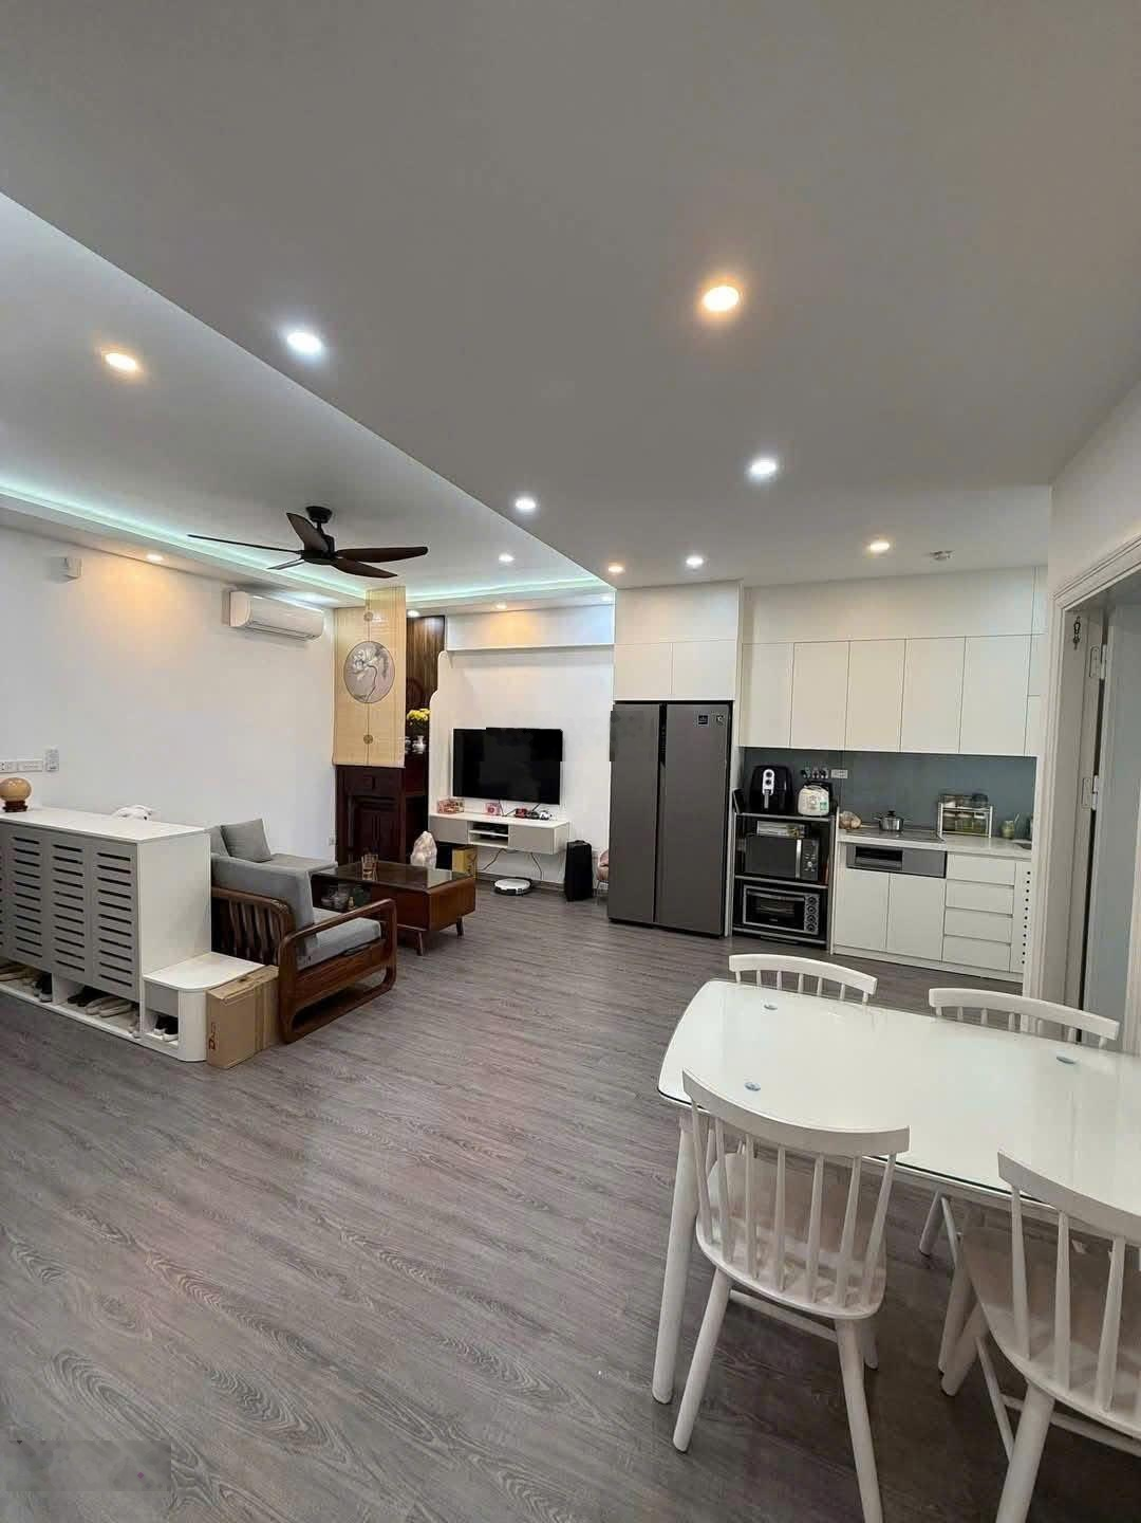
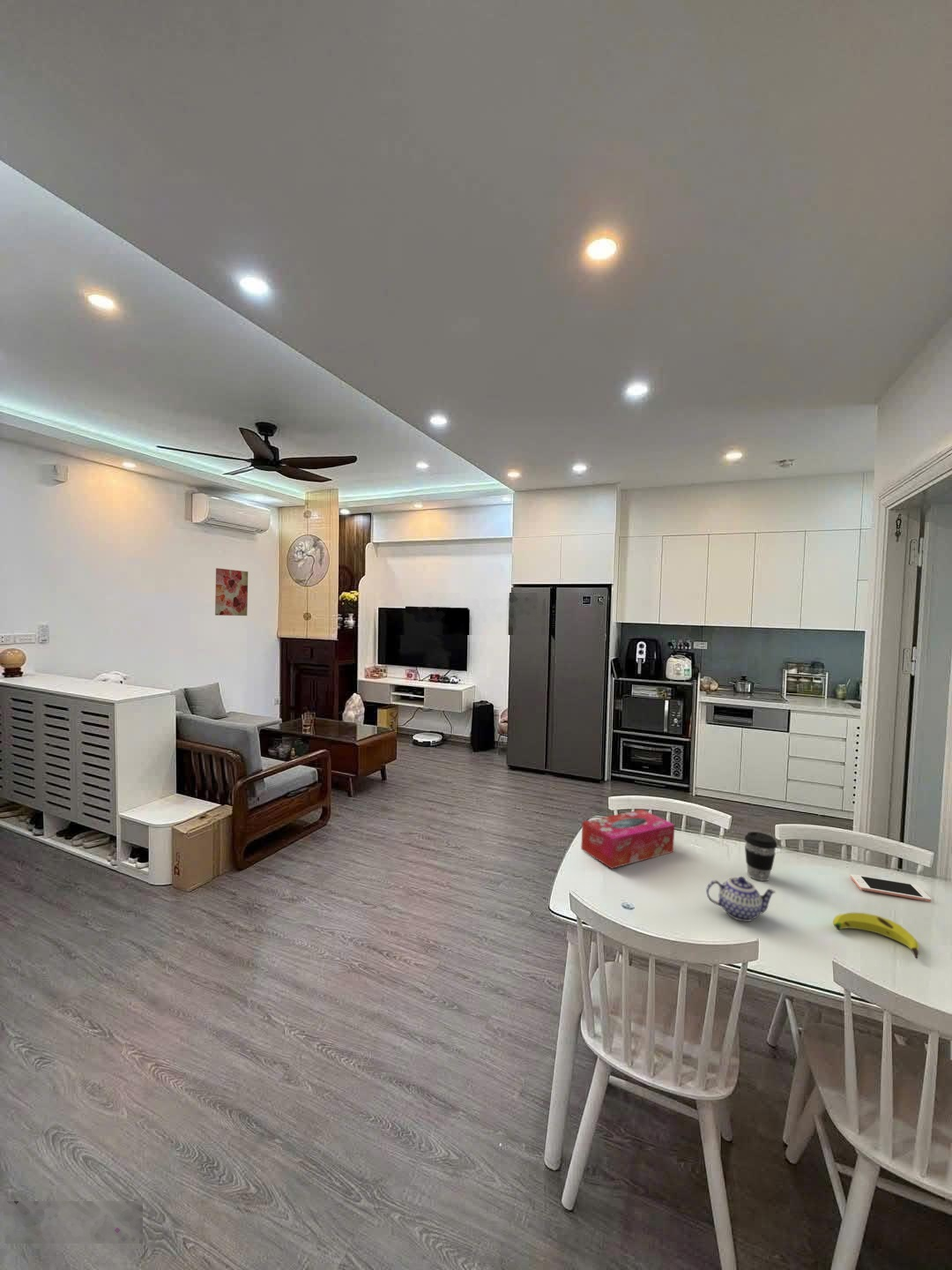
+ banana (875, 931)
+ wall art (232, 593)
+ coffee cup (759, 856)
+ teapot (740, 895)
+ tissue box (628, 836)
+ cell phone (889, 887)
